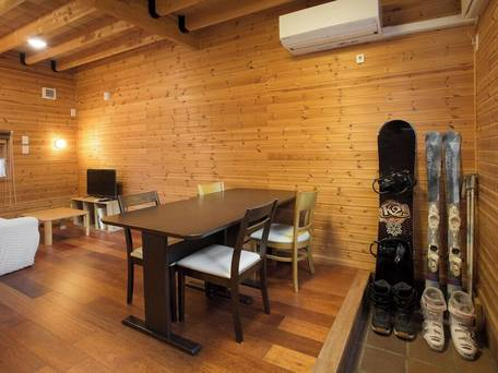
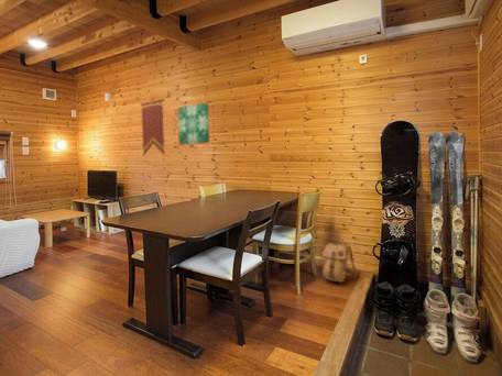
+ pennant (153, 129)
+ backpack (339, 259)
+ wall art (193, 124)
